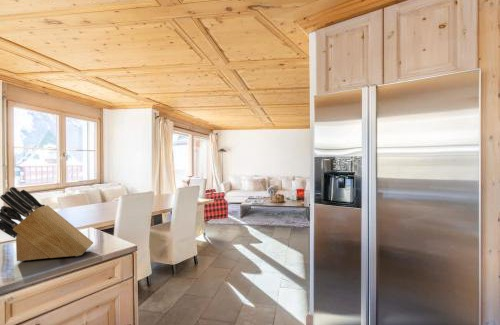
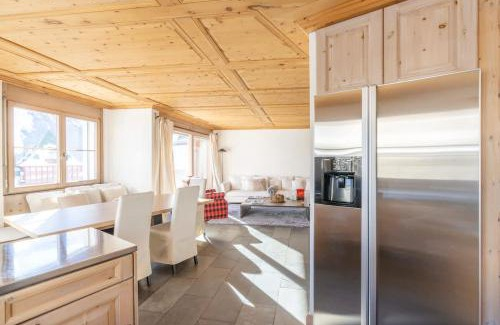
- knife block (45, 220)
